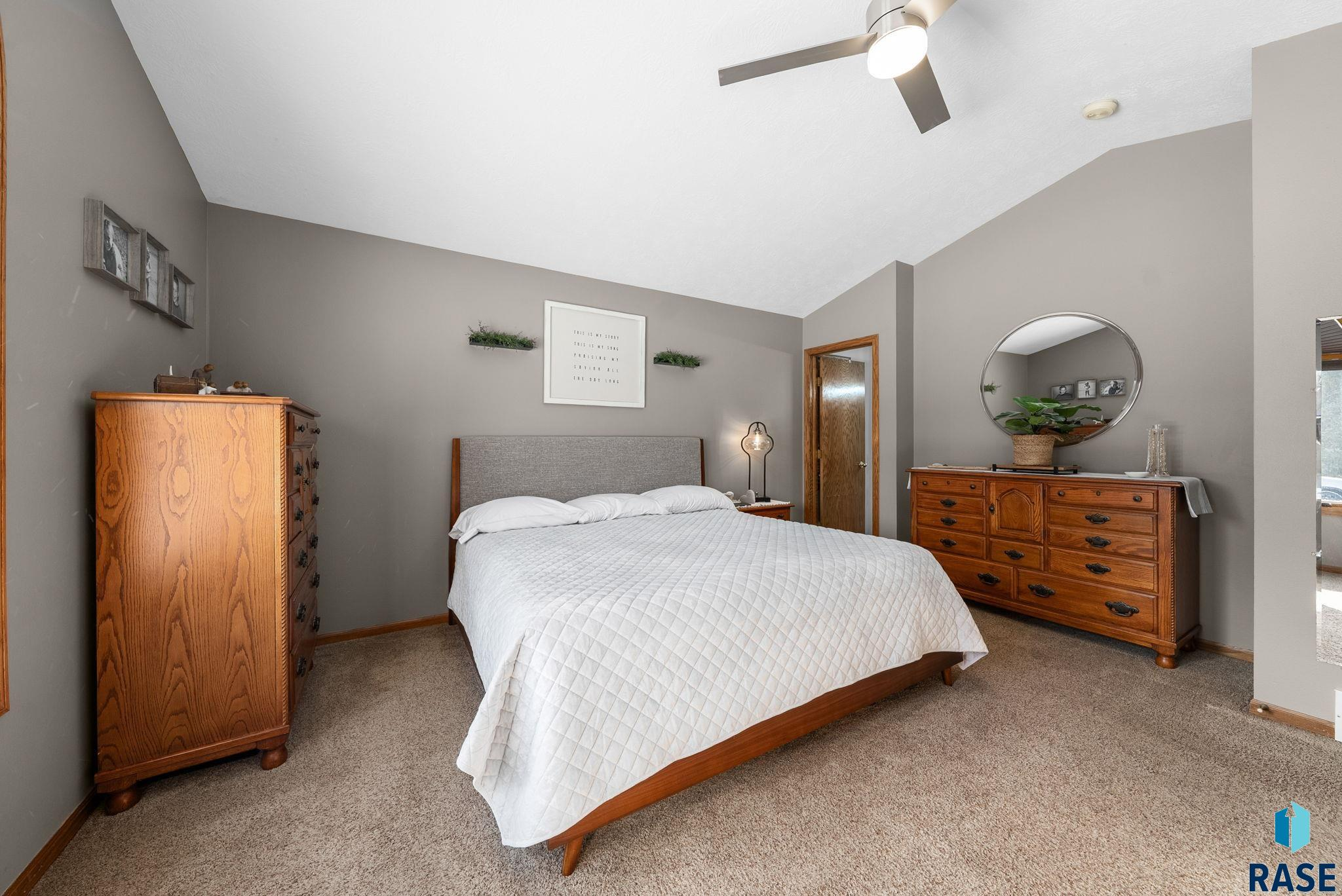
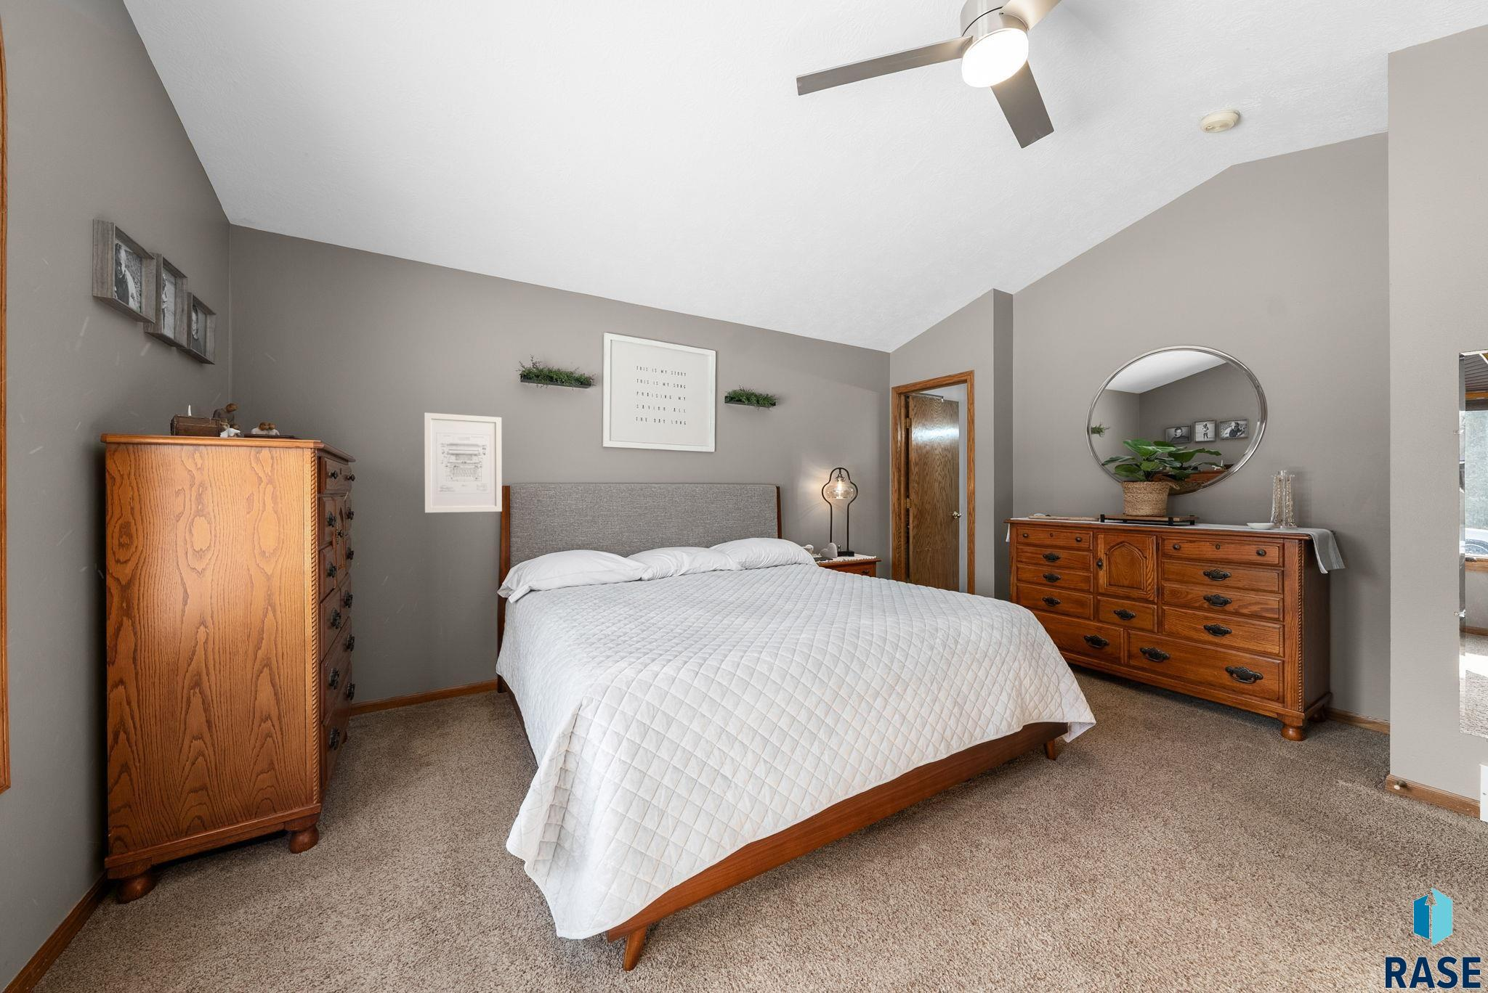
+ wall art (465, 463)
